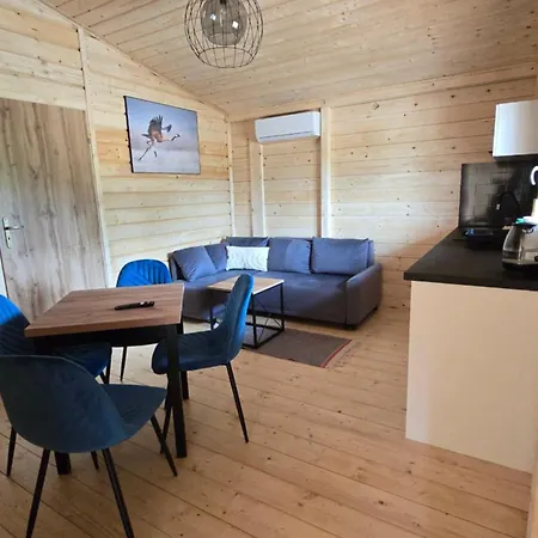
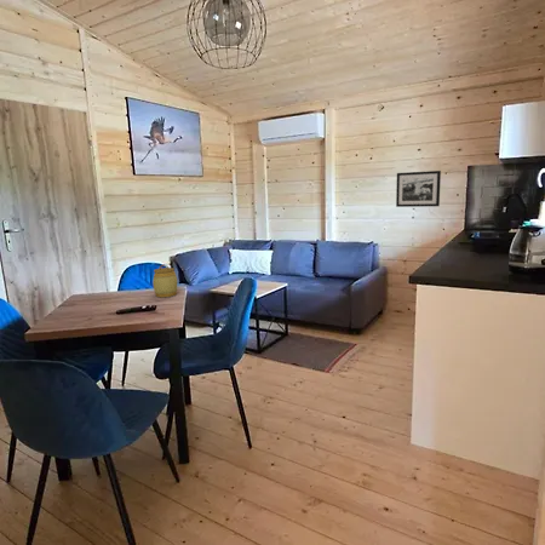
+ picture frame (417, 189)
+ jar (165, 279)
